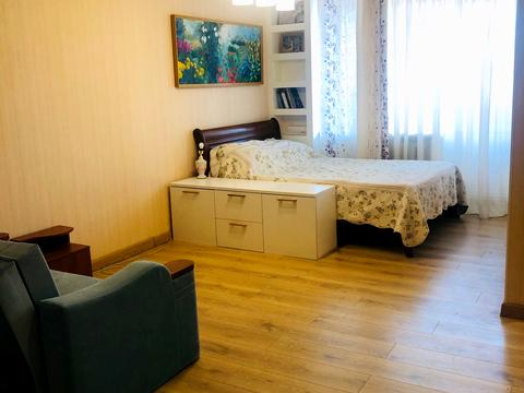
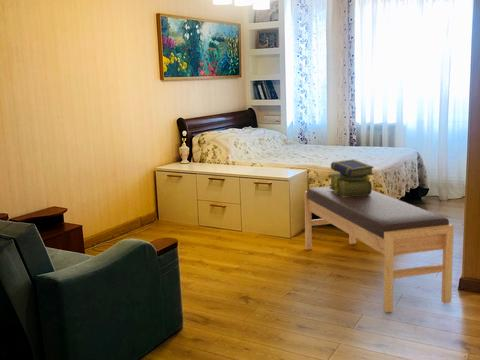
+ stack of books (351, 177)
+ bench (367, 236)
